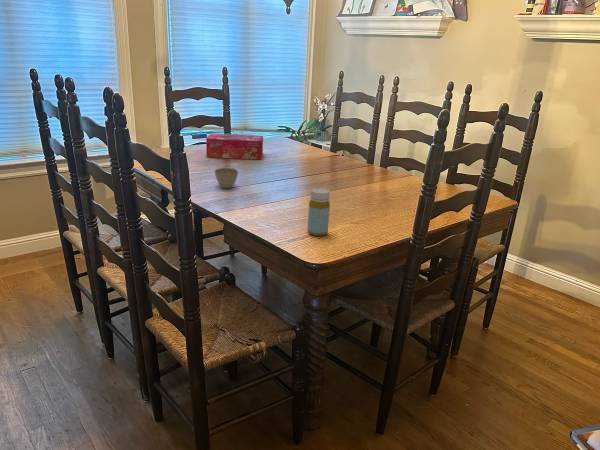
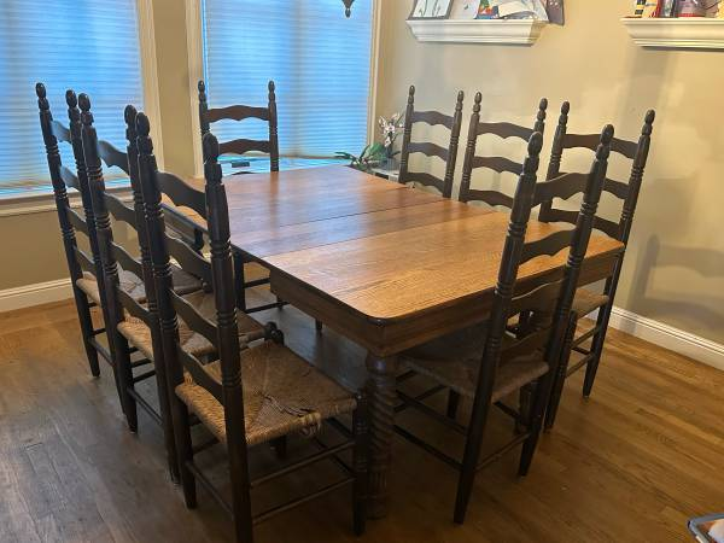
- flower pot (226, 178)
- bottle (318, 211)
- tissue box (235, 146)
